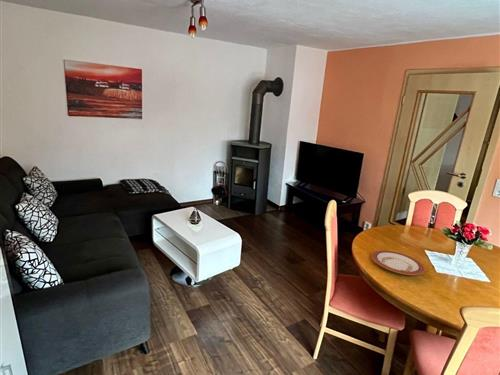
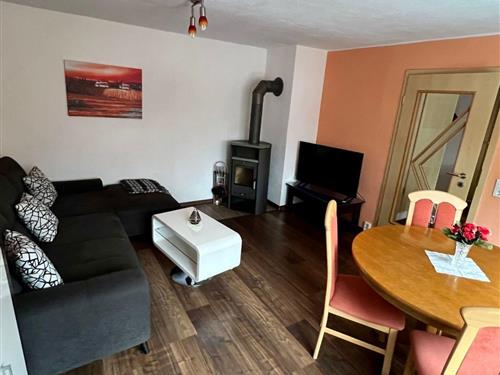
- plate (397, 263)
